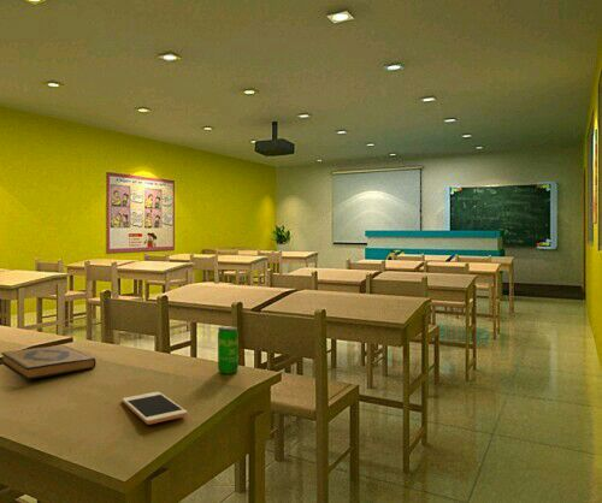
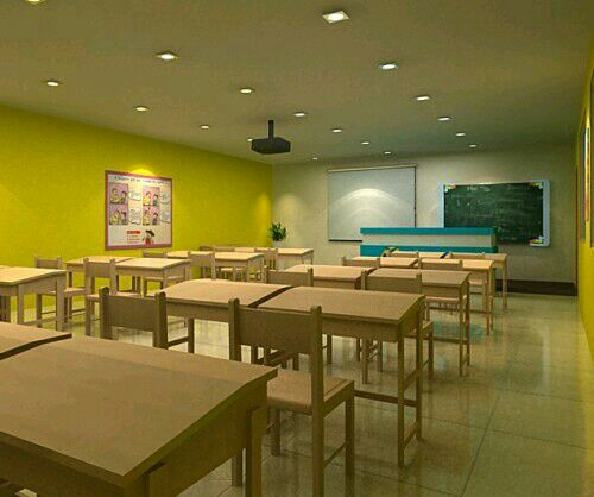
- cell phone (153, 406)
- hardback book (47, 360)
- beverage can (228, 349)
